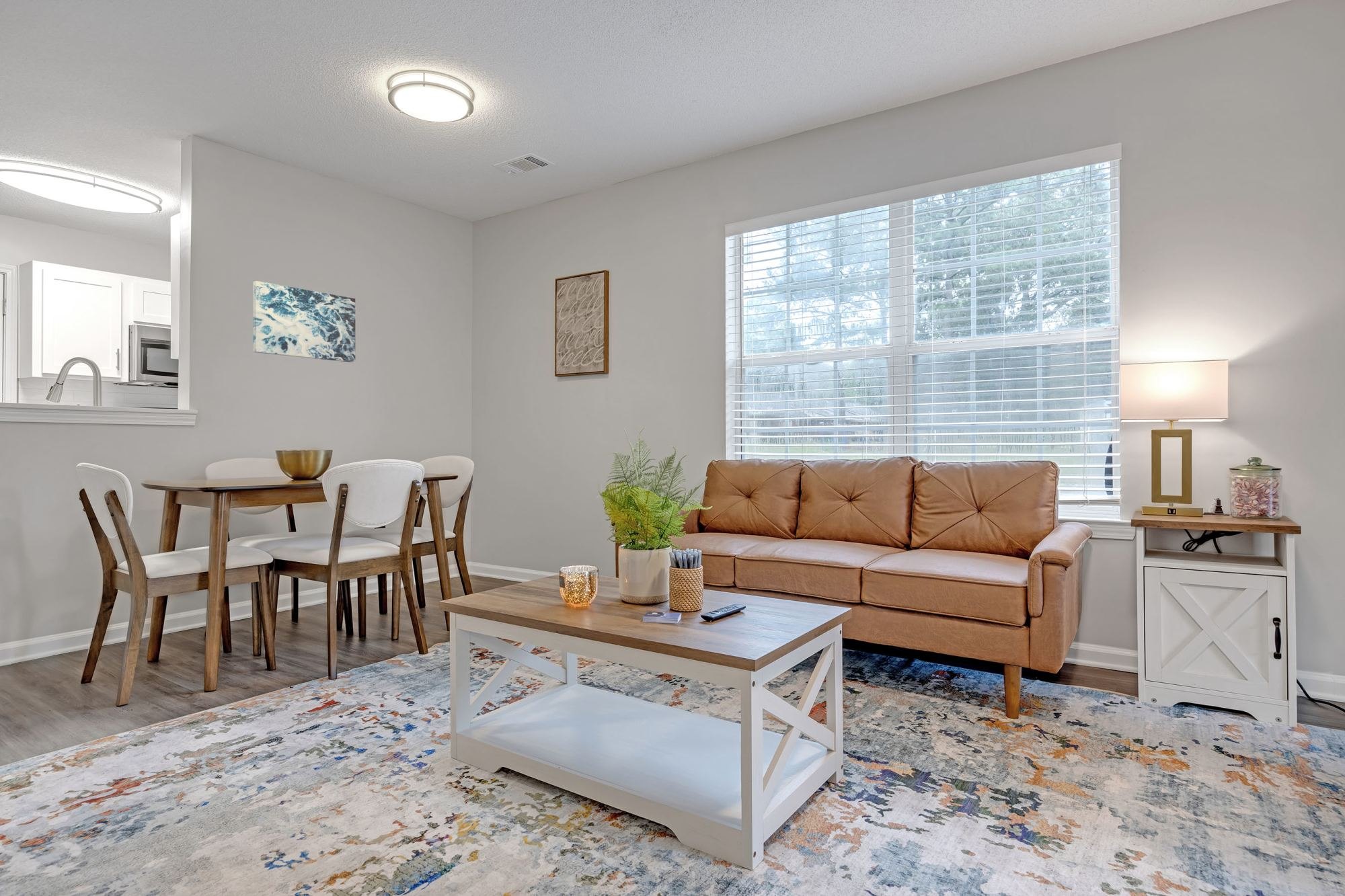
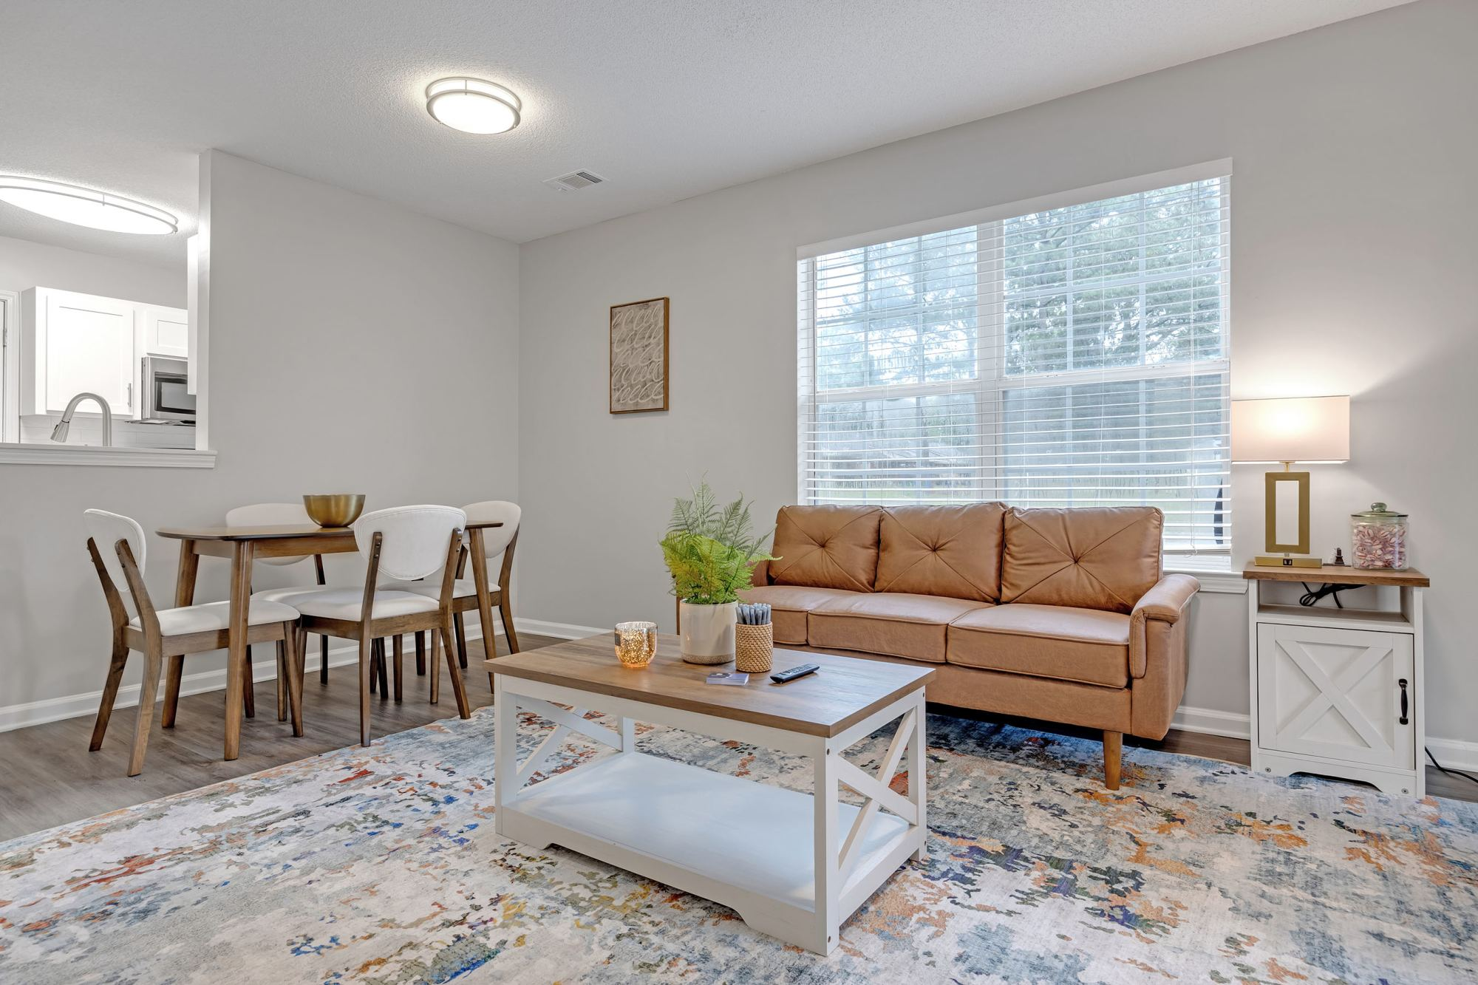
- wall art (307, 324)
